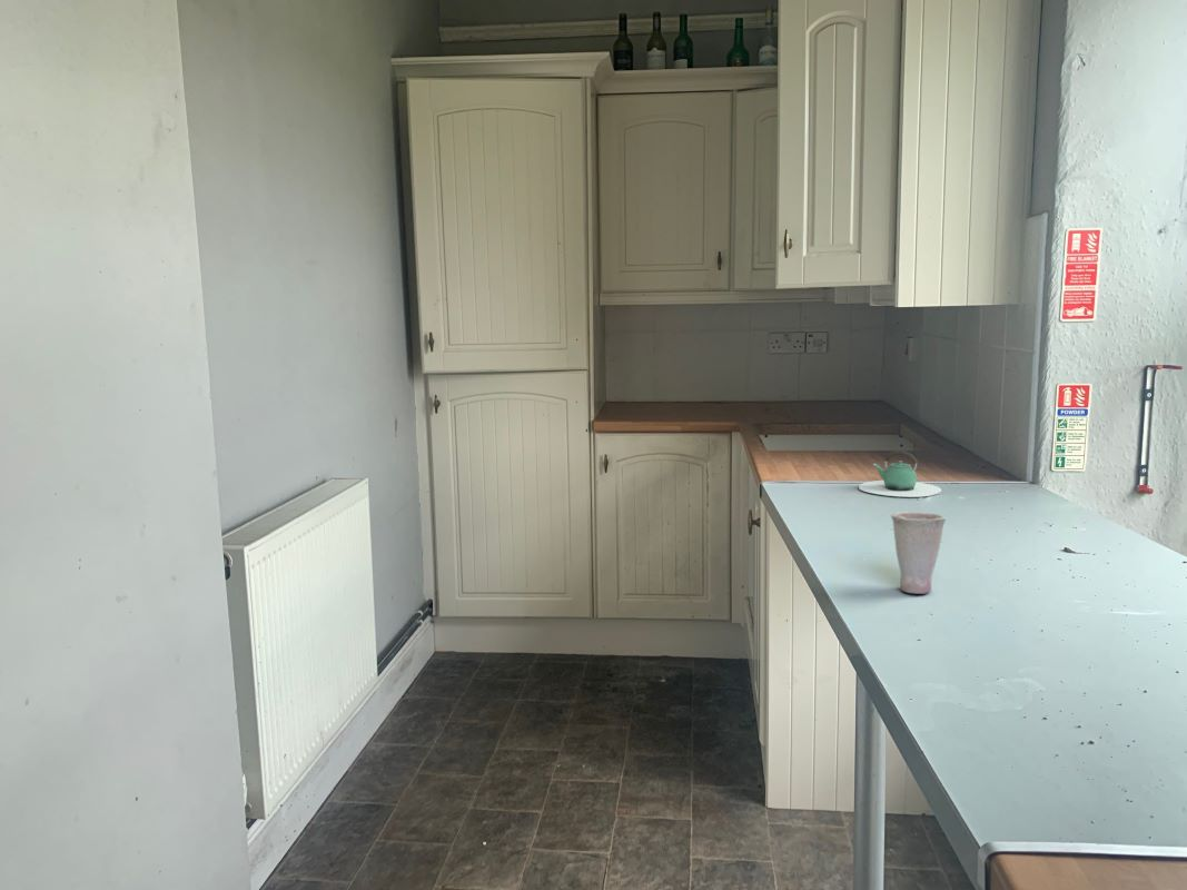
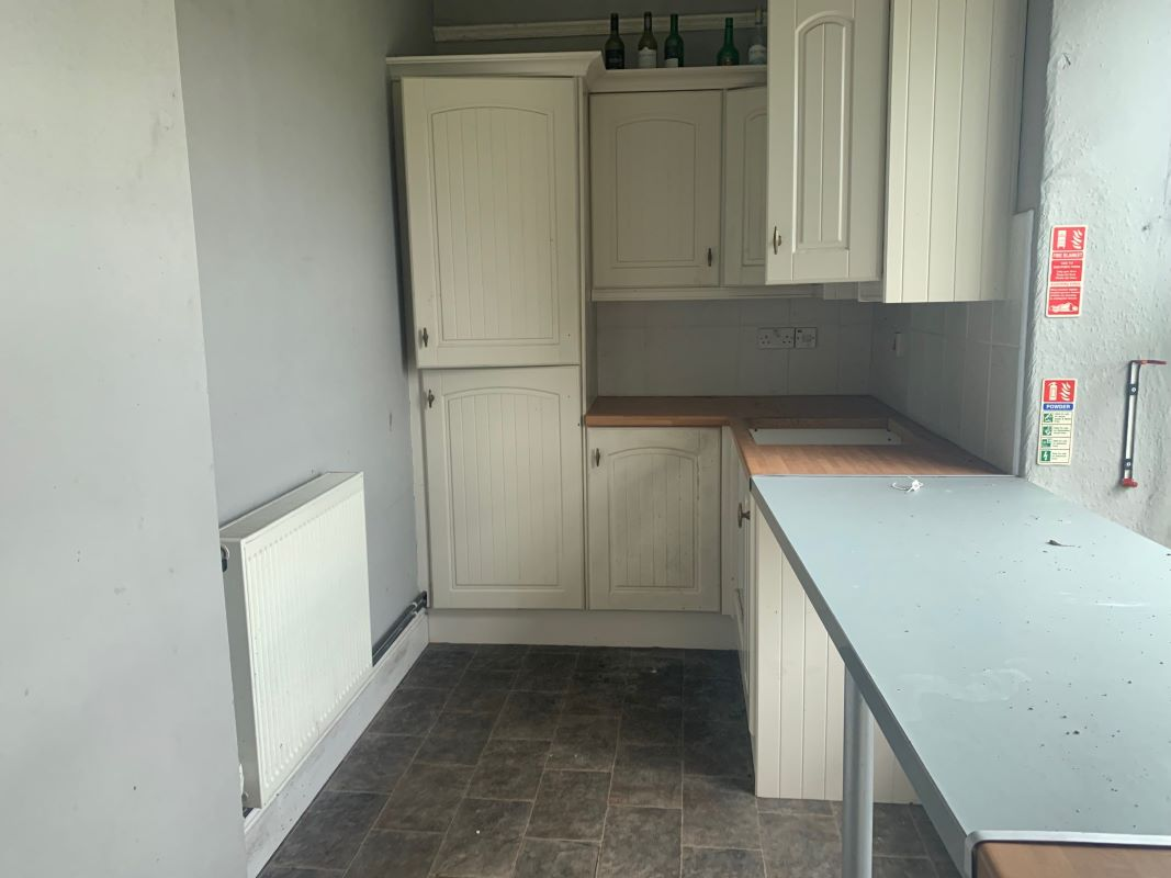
- teapot (900, 469)
- cup (916, 551)
